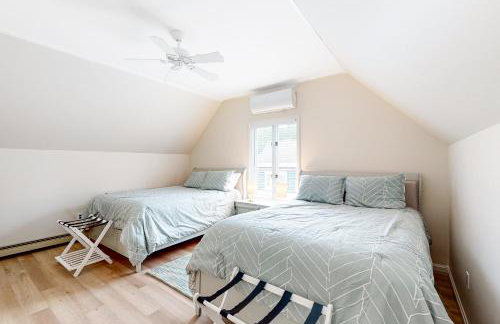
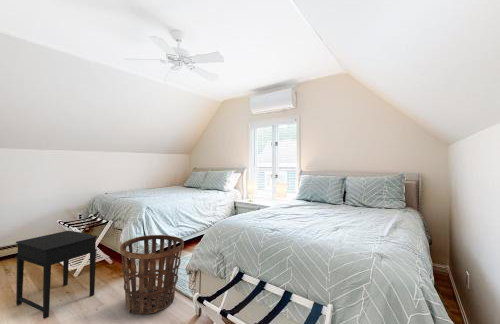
+ side table (63, 268)
+ basket (153, 271)
